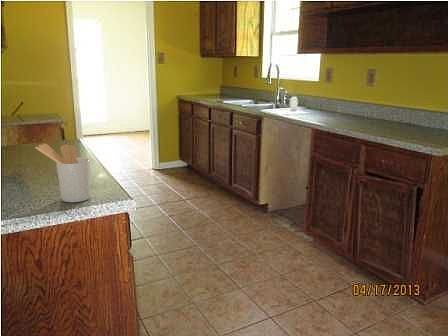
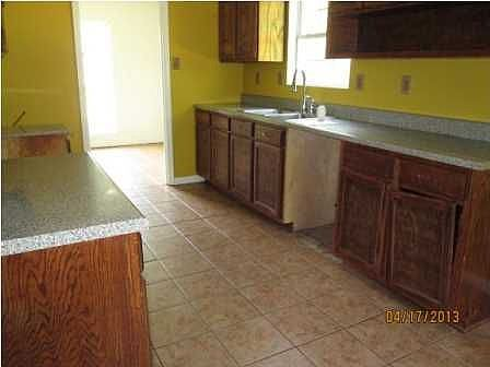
- utensil holder (64, 170)
